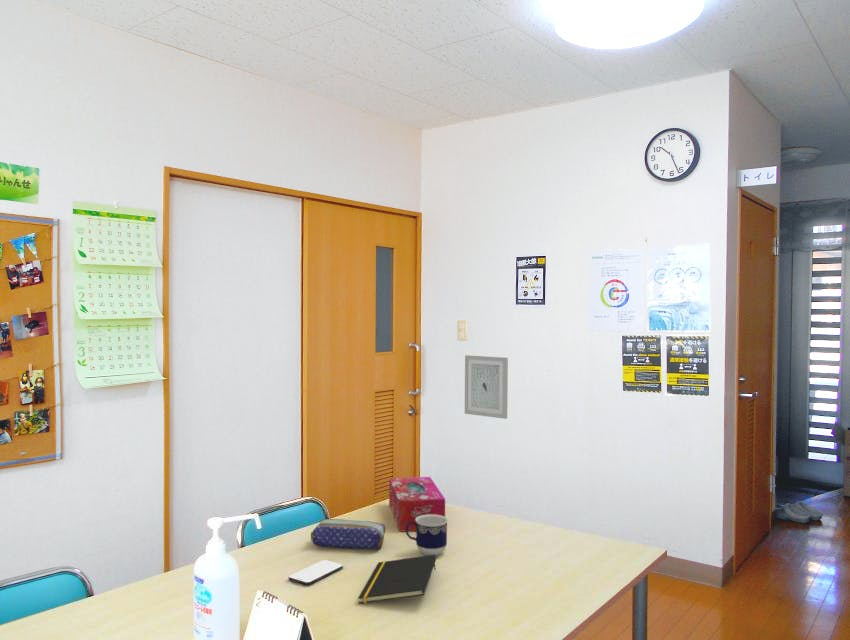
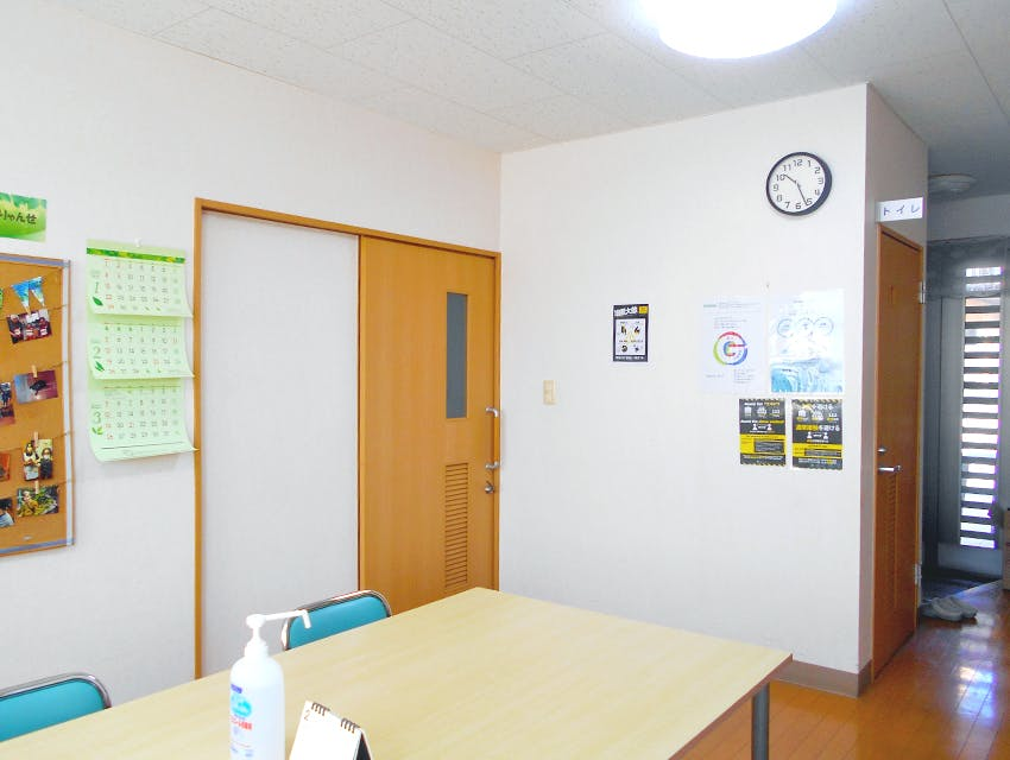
- notepad (399, 577)
- tissue box (415, 502)
- cup (426, 536)
- smartphone (316, 572)
- pencil case (348, 533)
- wall art (485, 386)
